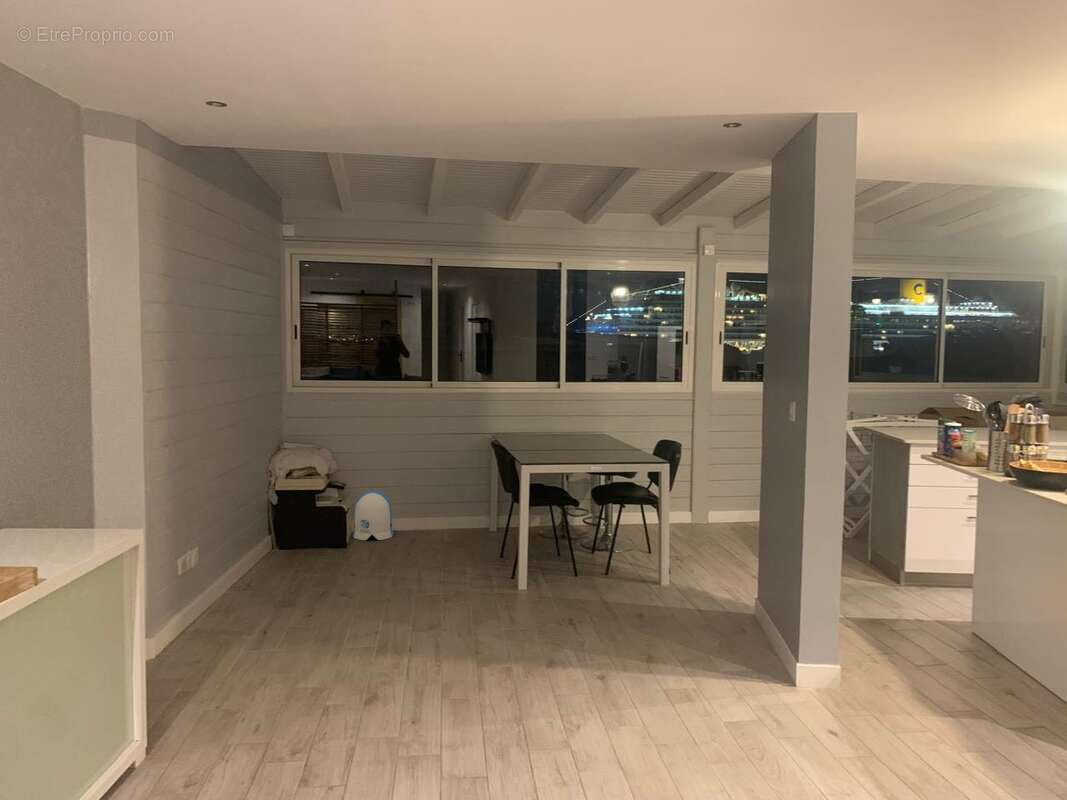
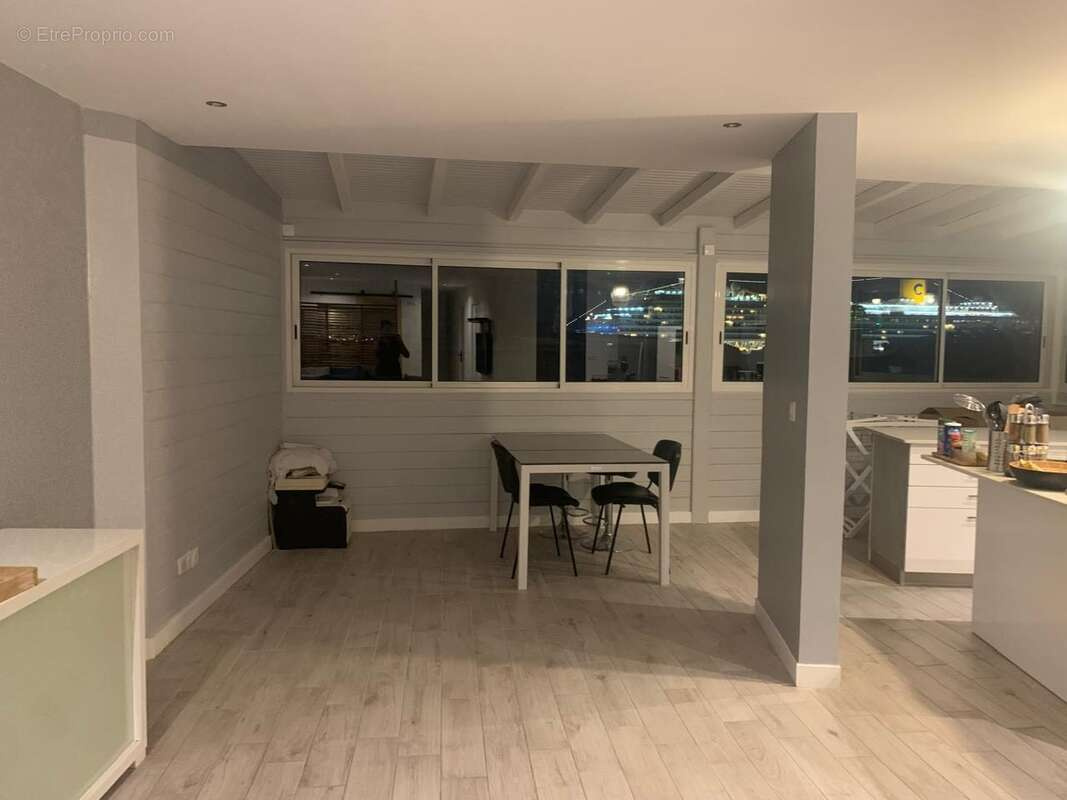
- sun visor (373, 513)
